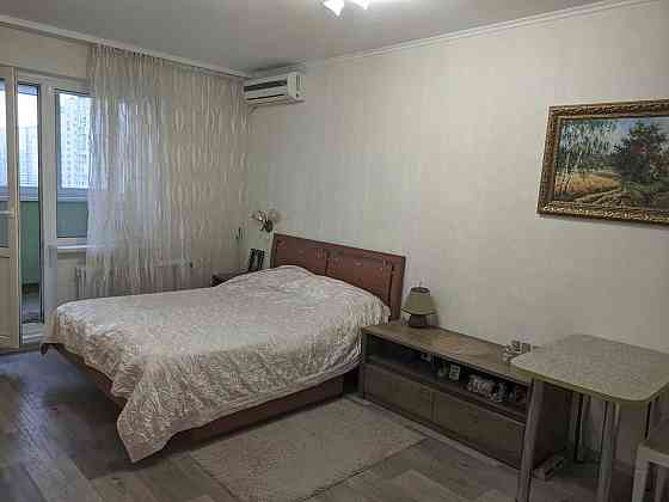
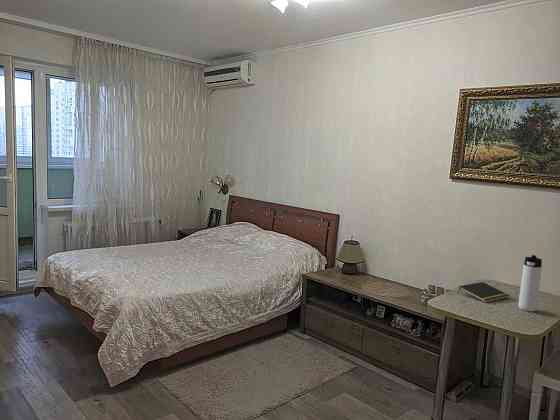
+ thermos bottle (529, 283)
+ notepad (484, 291)
